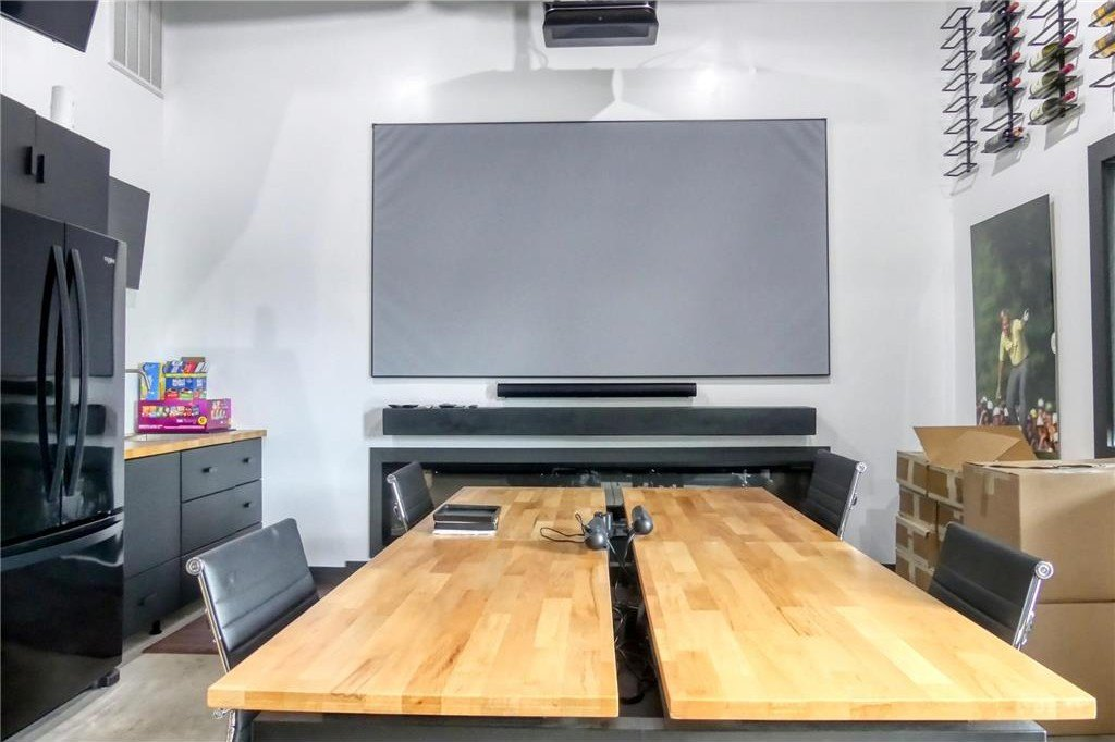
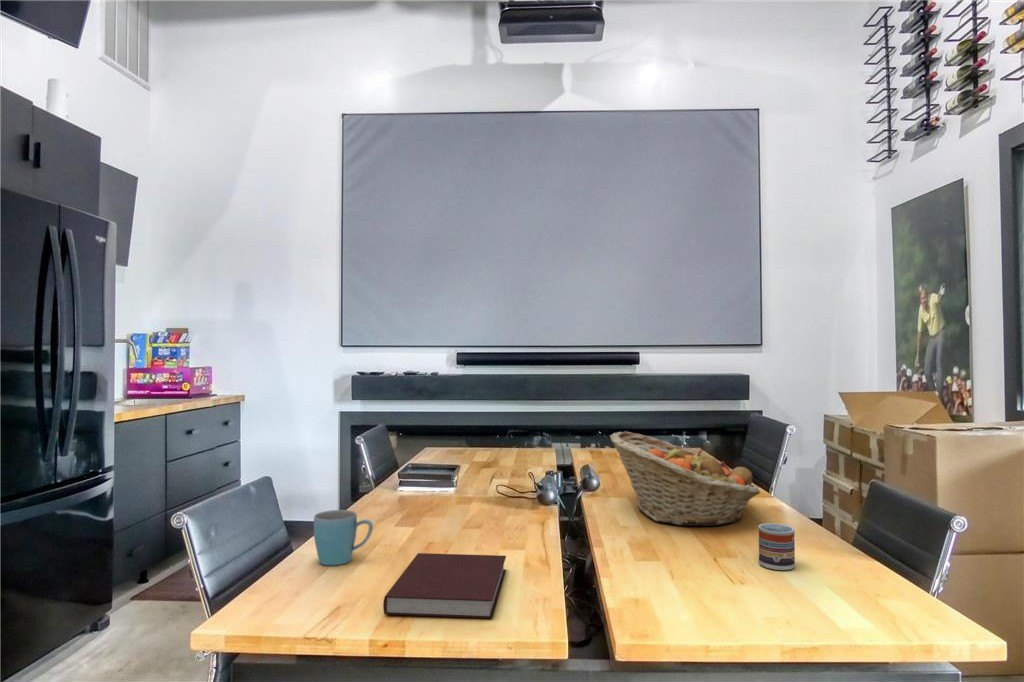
+ mug (343, 537)
+ cup (773, 544)
+ fruit basket (681, 473)
+ notebook (450, 582)
